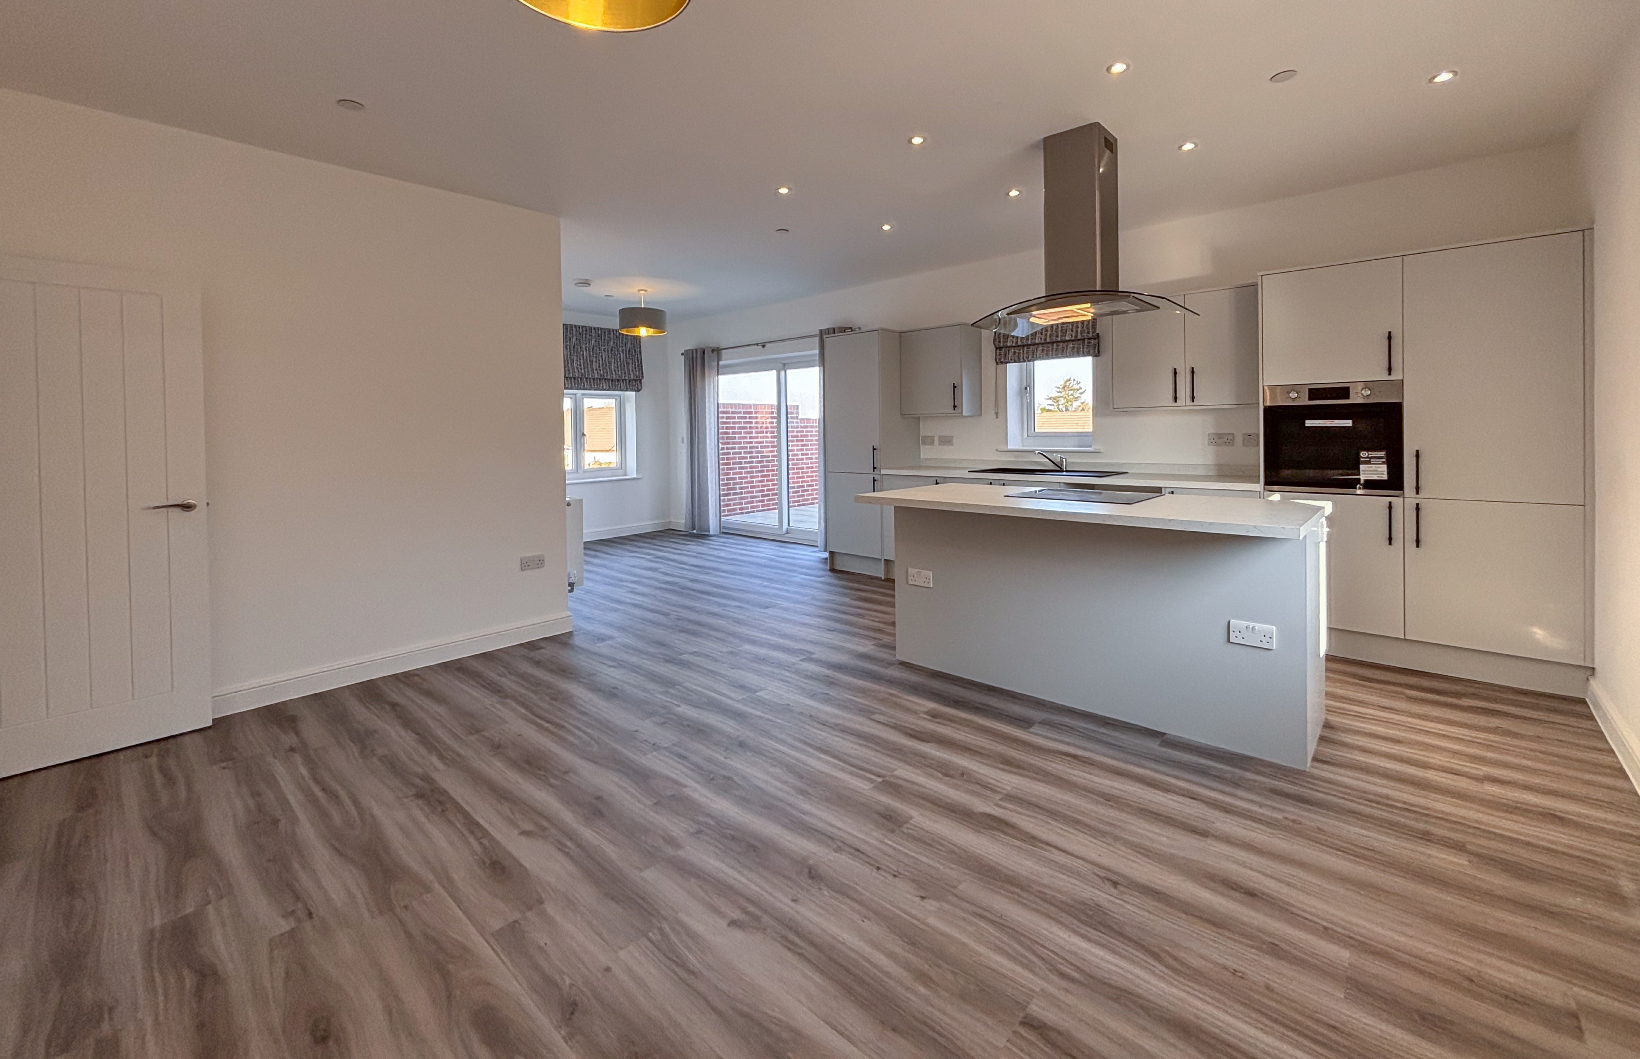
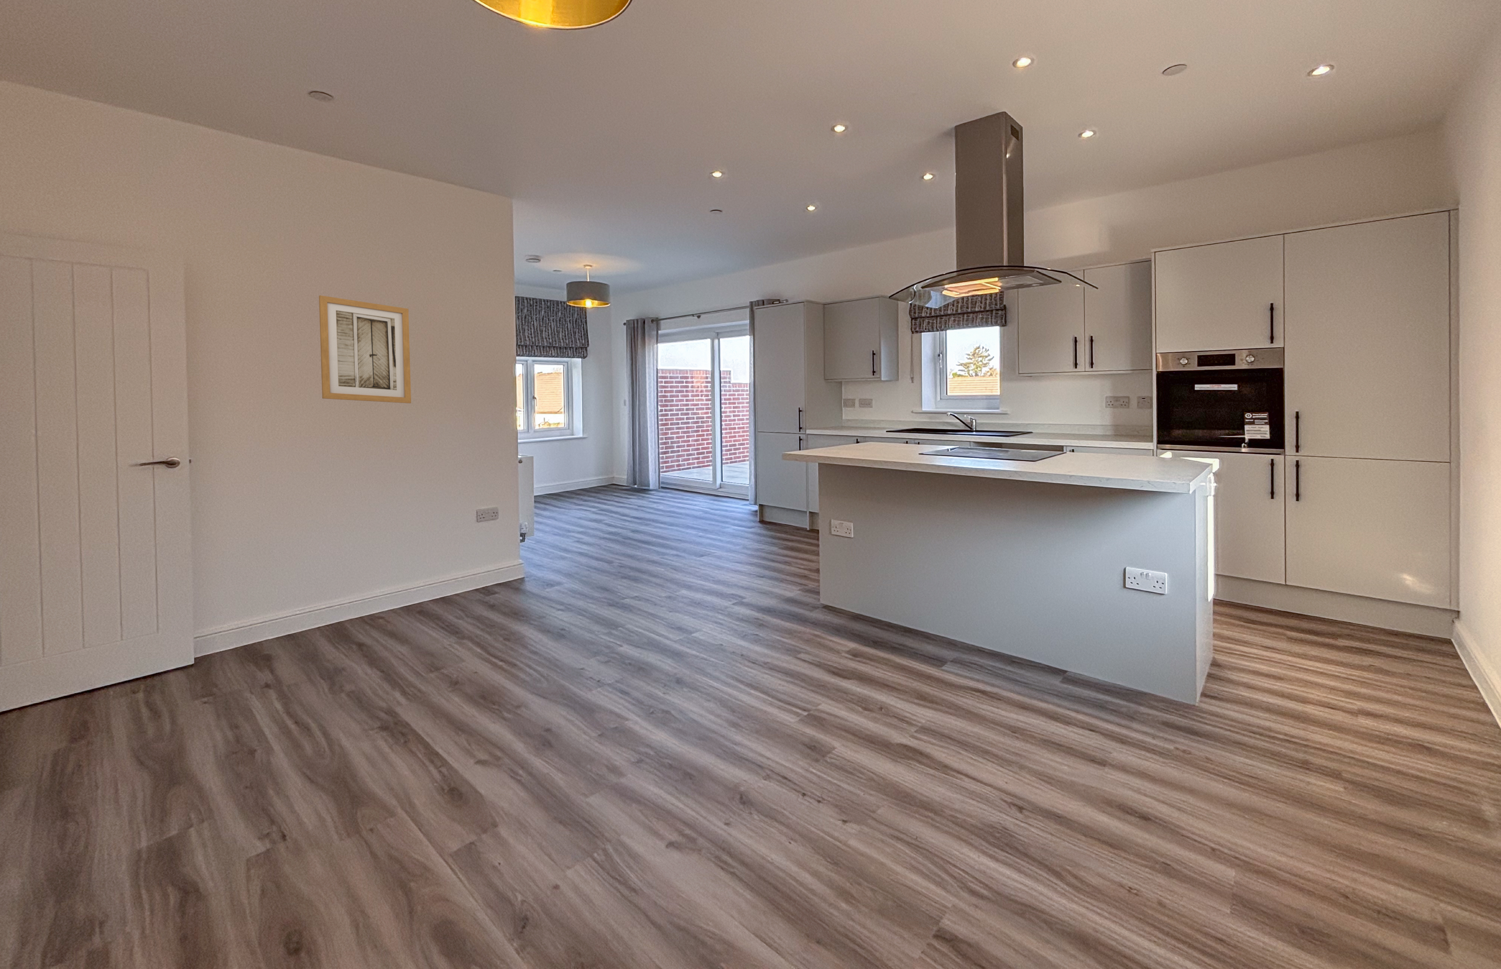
+ wall art (366, 352)
